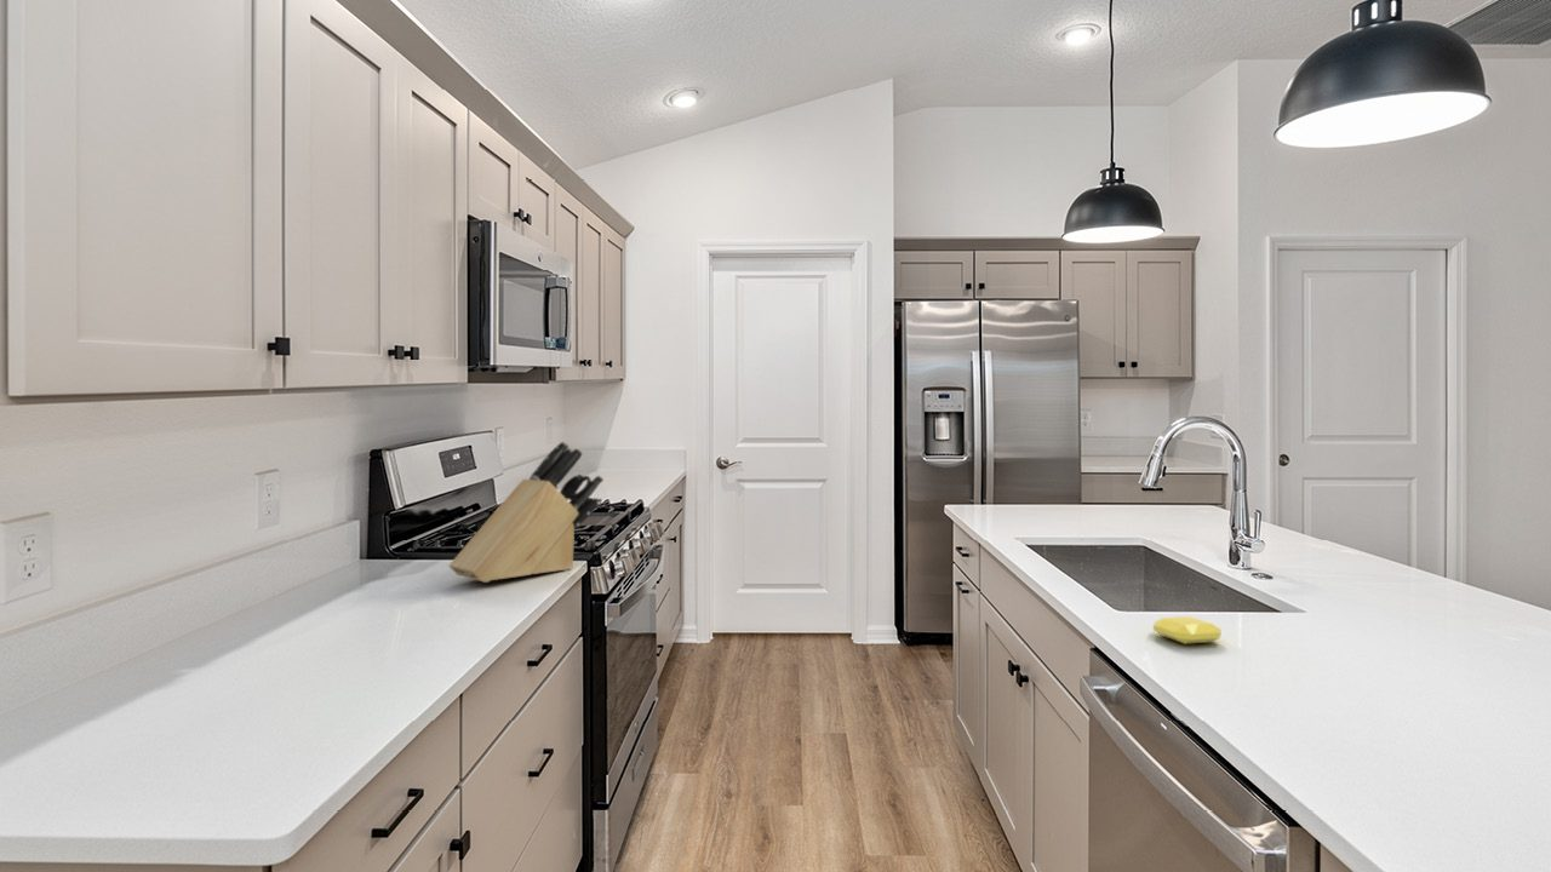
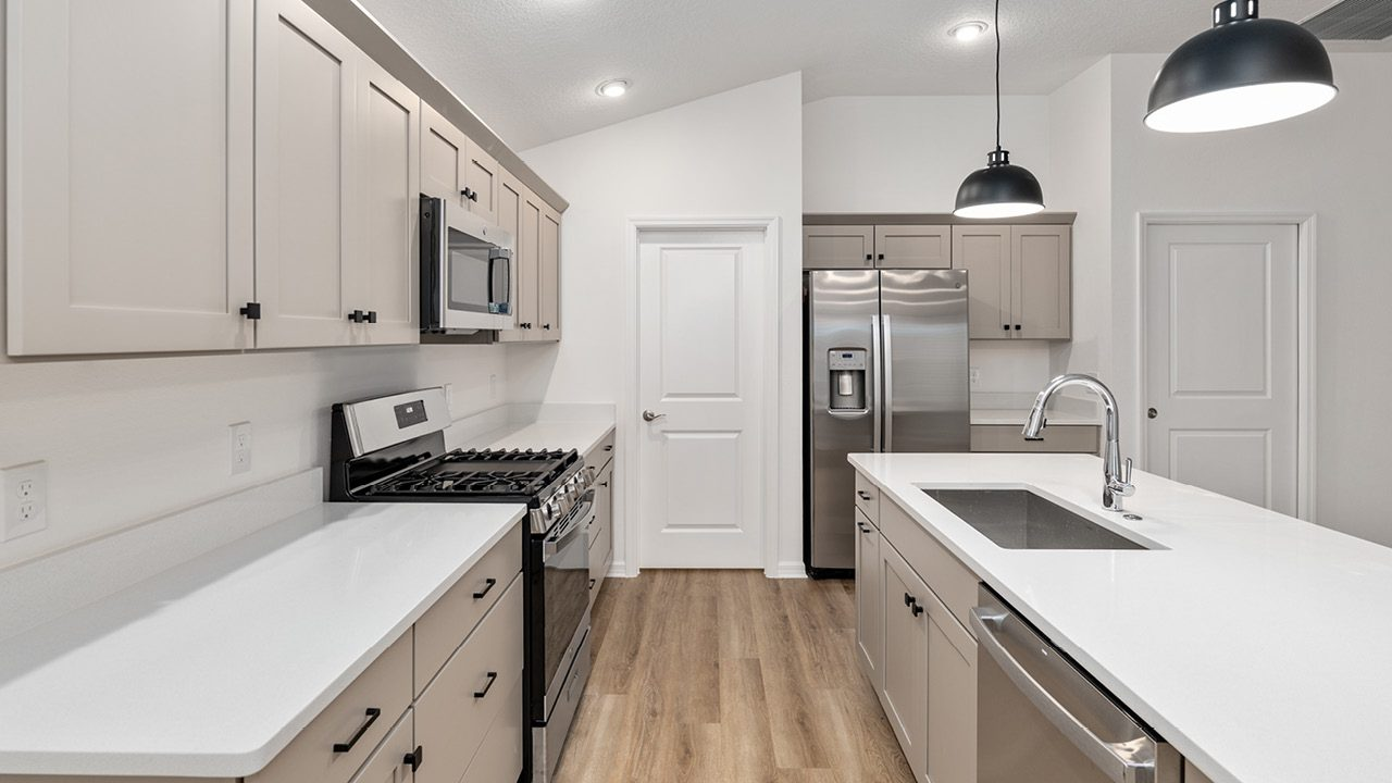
- soap bar (1186, 629)
- knife block (531, 506)
